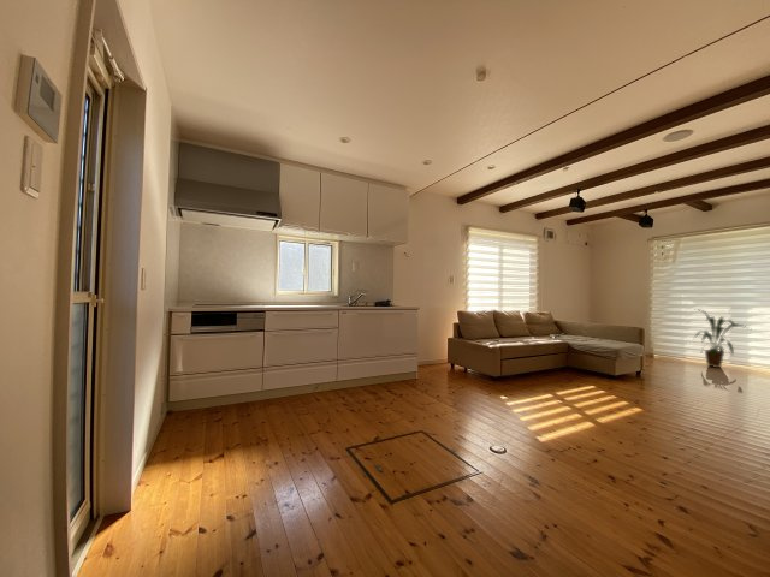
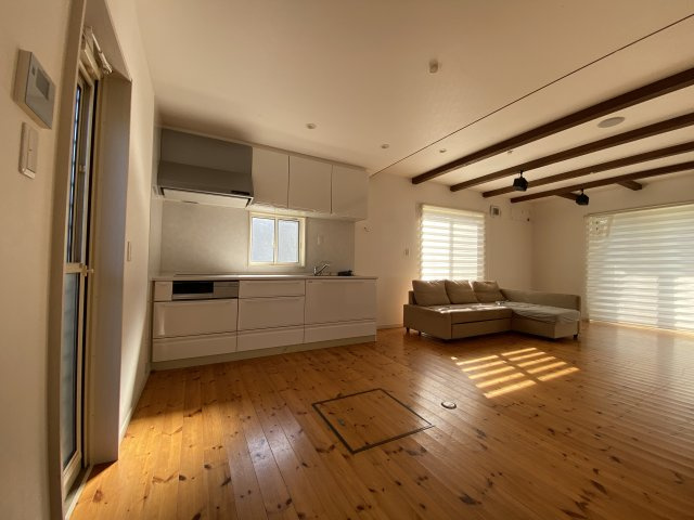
- house plant (721, 339)
